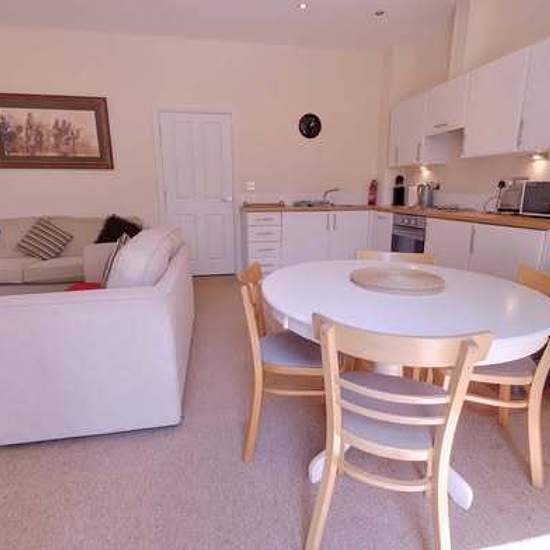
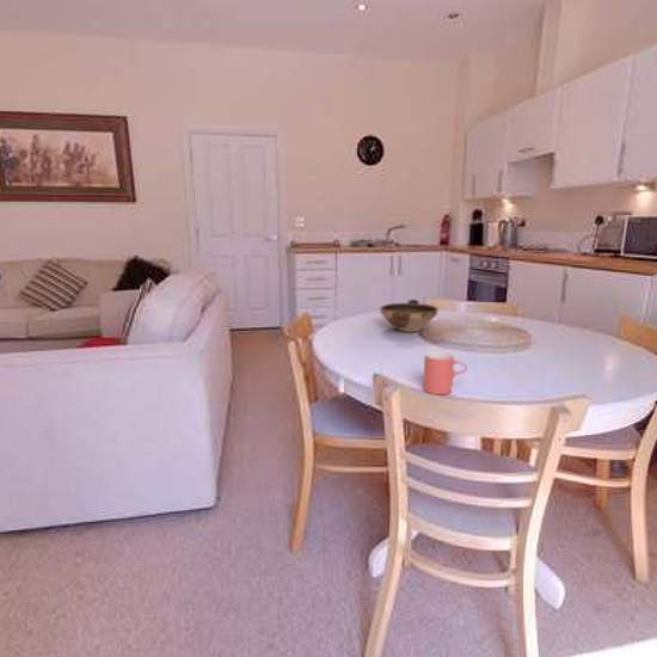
+ bowl (407, 317)
+ cup (444, 373)
